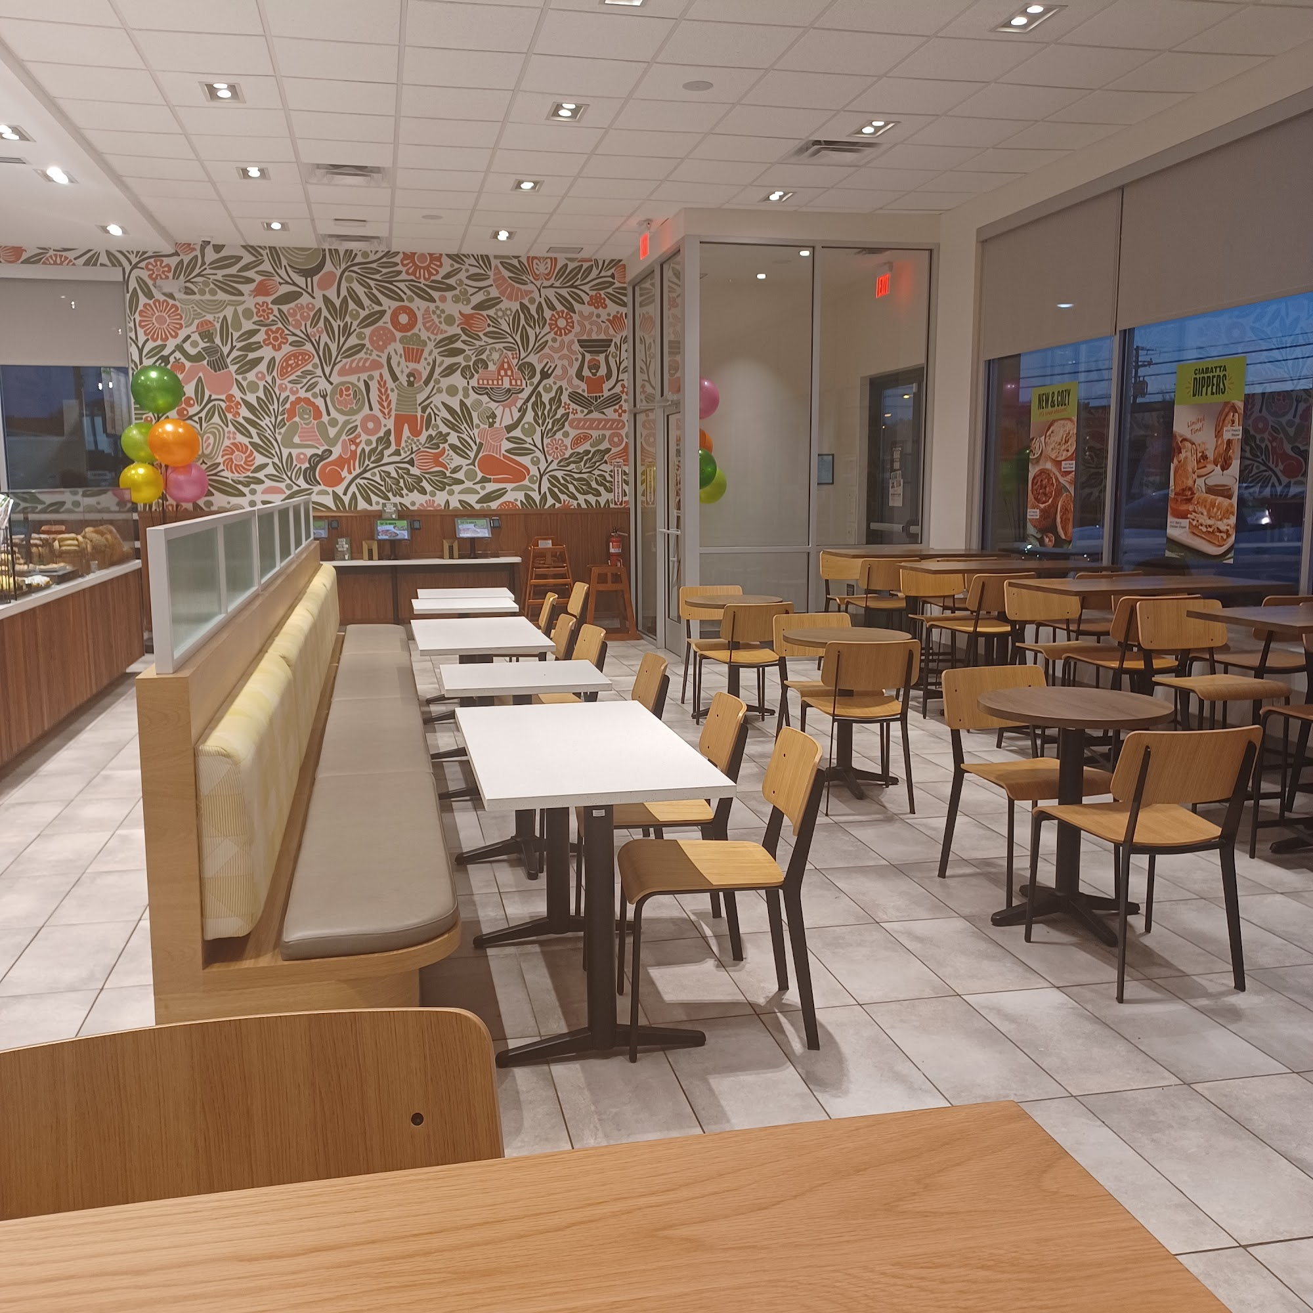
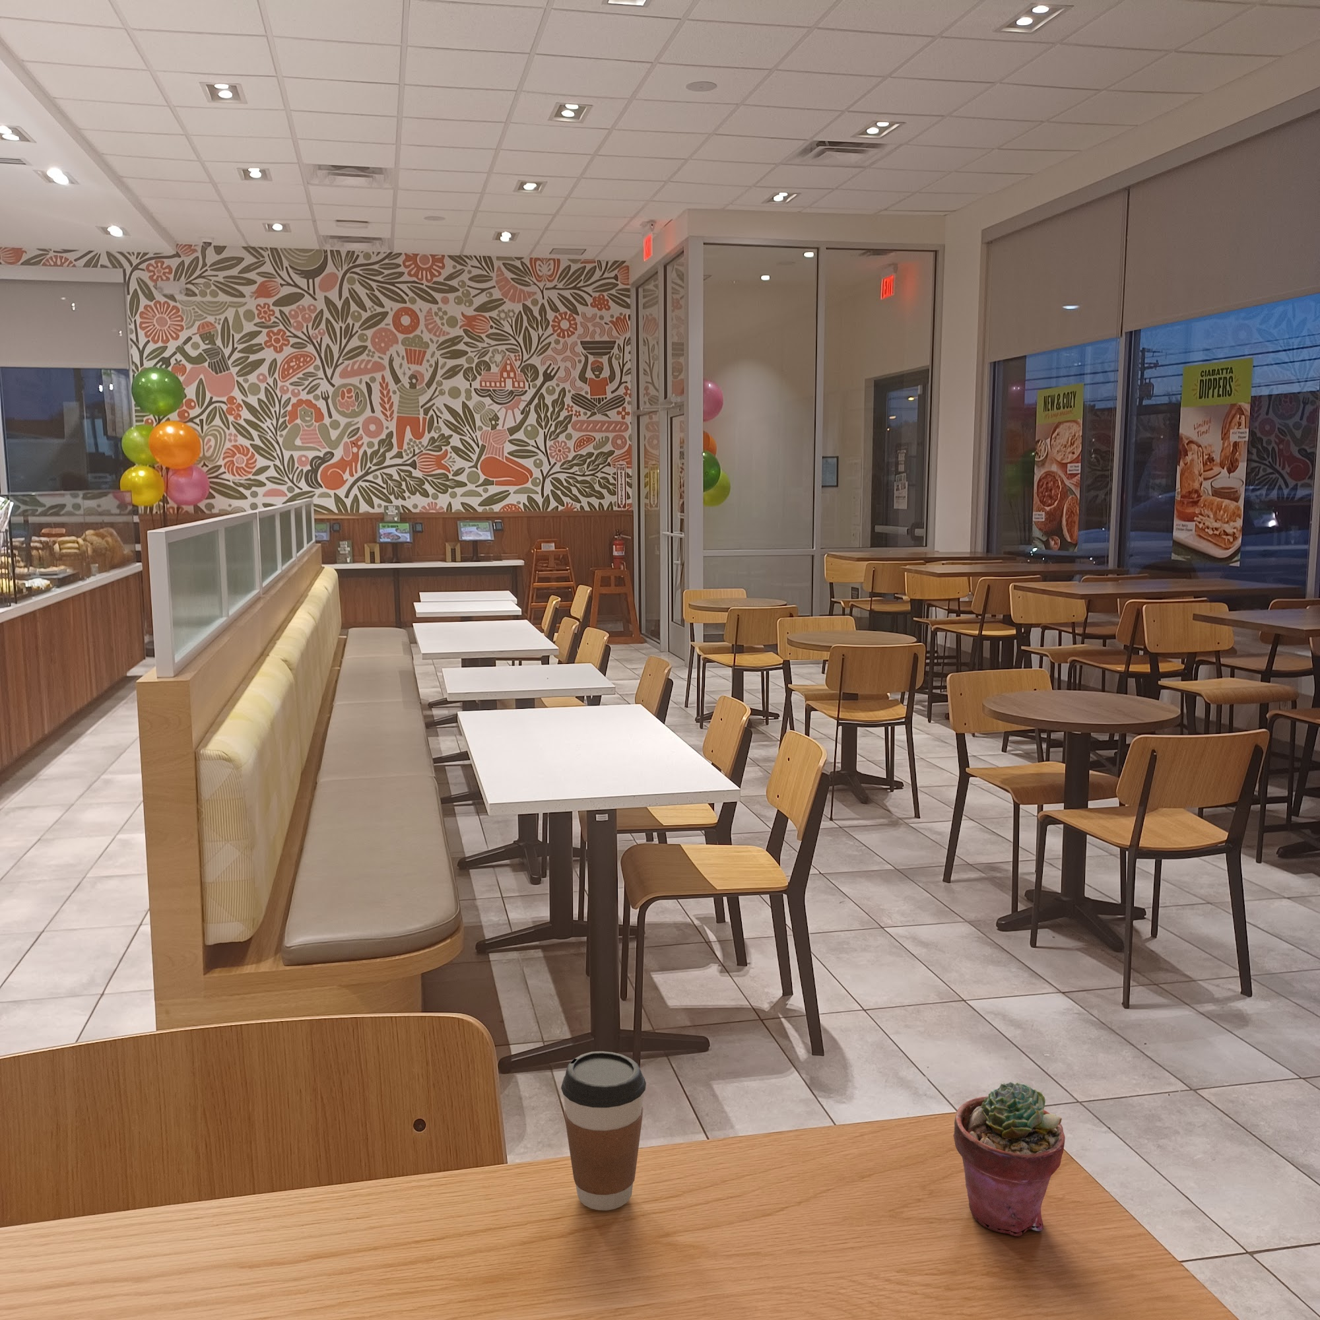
+ coffee cup (604, 1131)
+ potted succulent (1008, 1151)
